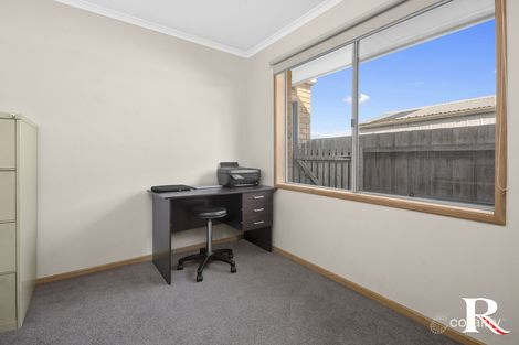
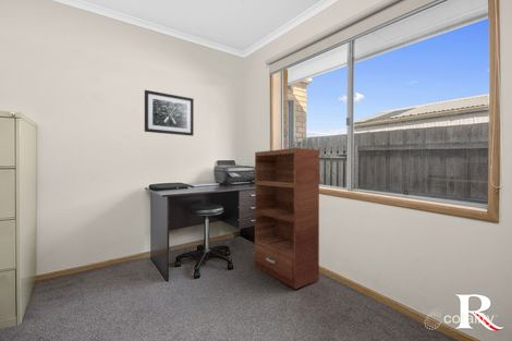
+ bookshelf (283, 211)
+ wall art (170, 113)
